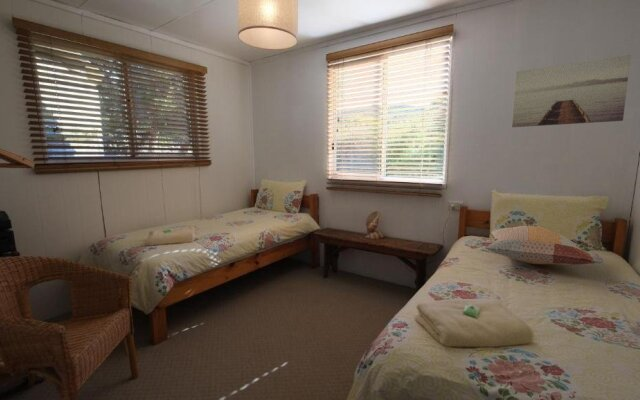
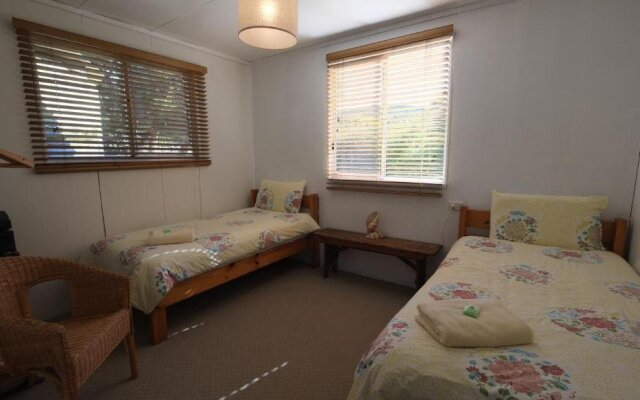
- wall art (565, 94)
- decorative pillow (534, 244)
